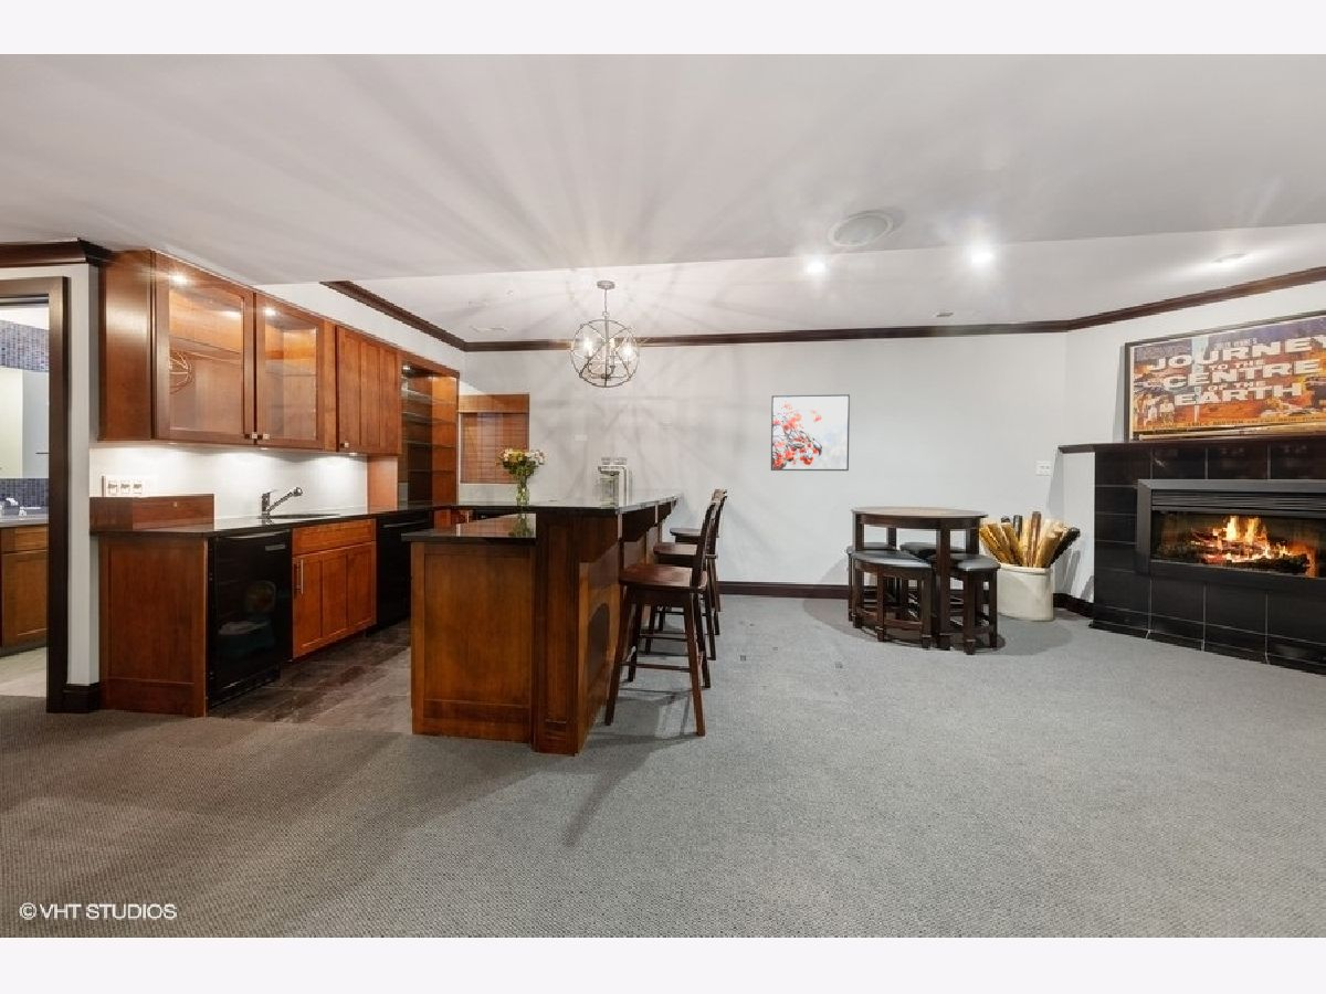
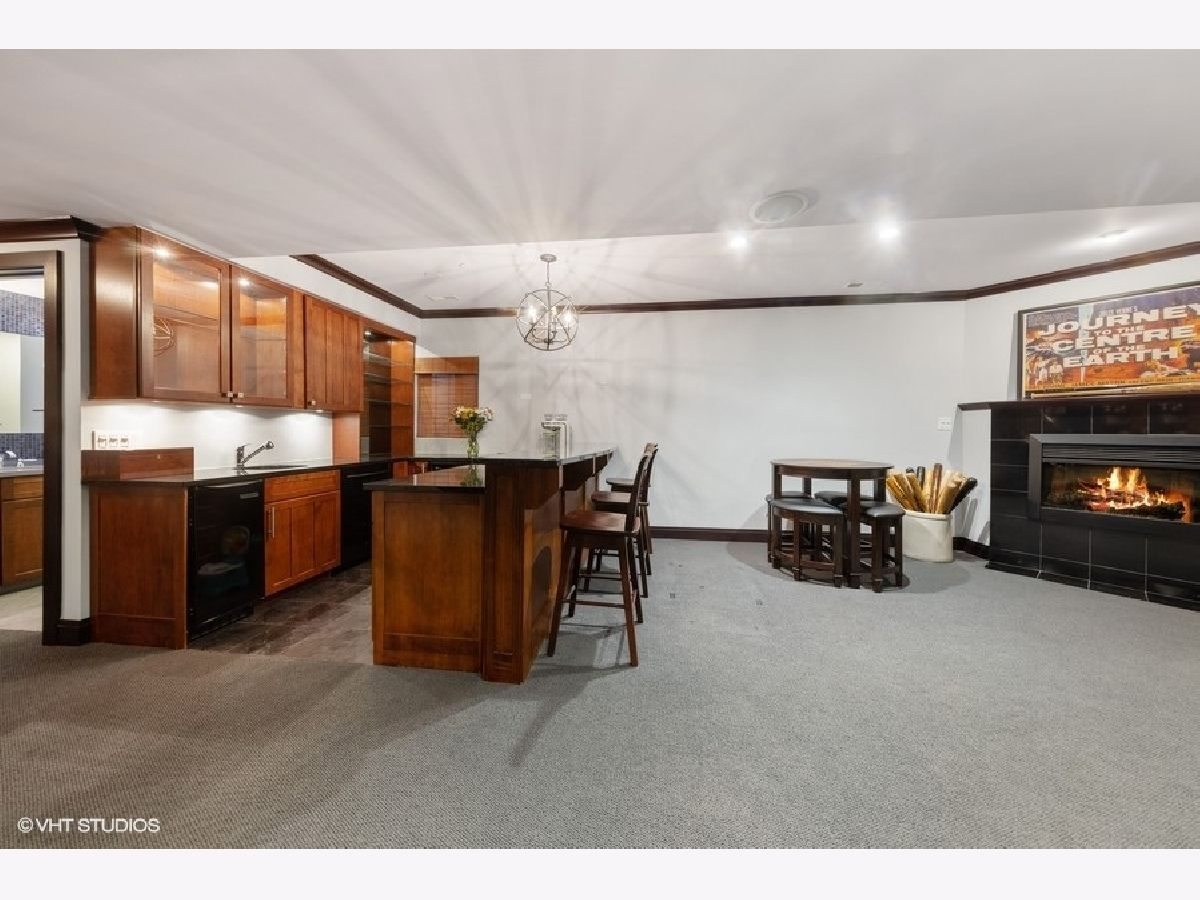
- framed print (809, 433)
